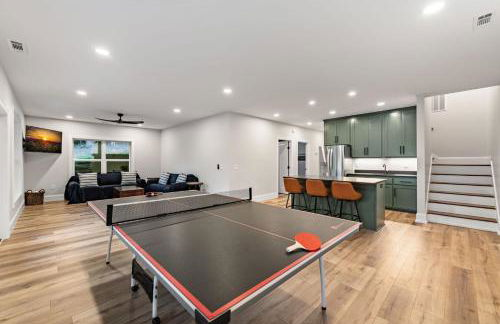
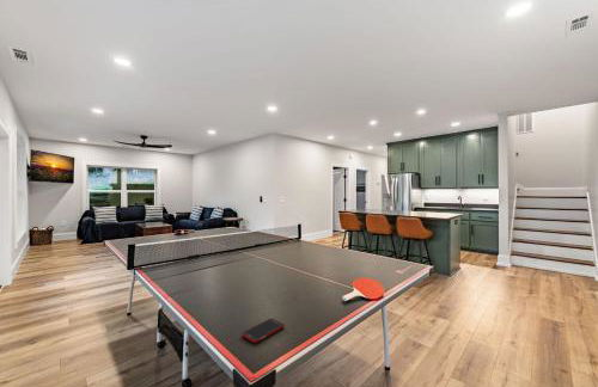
+ cell phone (263, 330)
